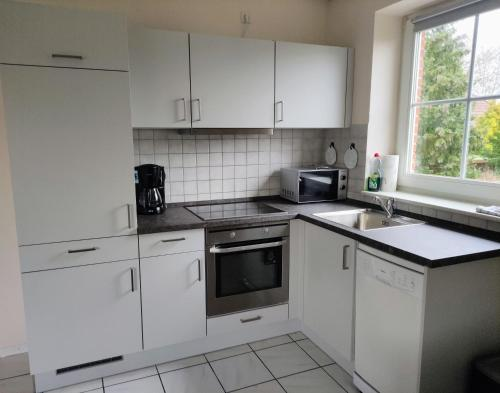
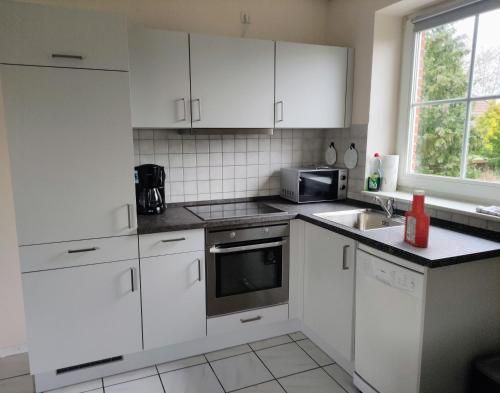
+ soap bottle (417, 217)
